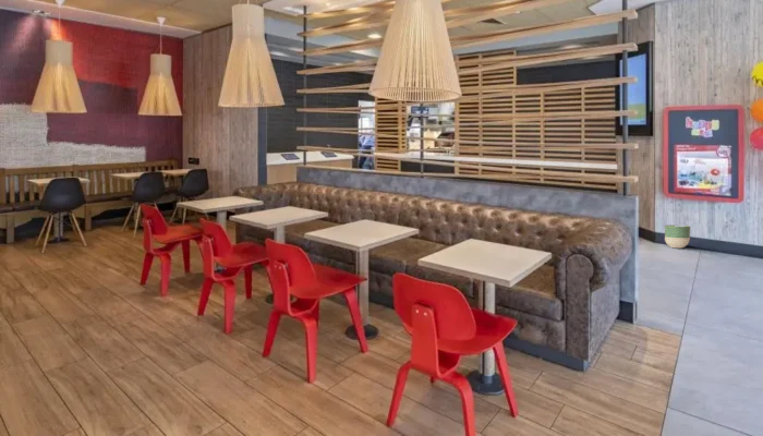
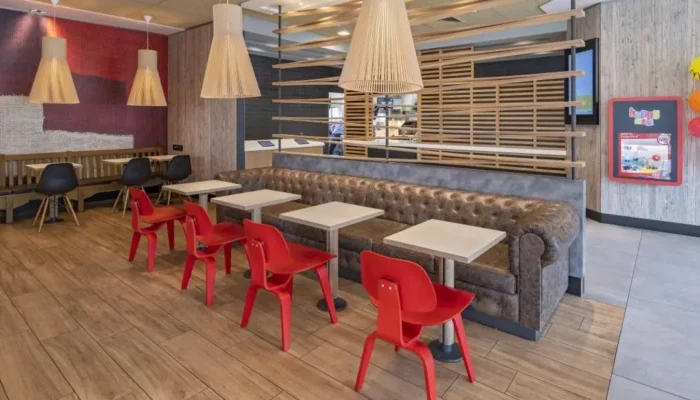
- planter (677, 237)
